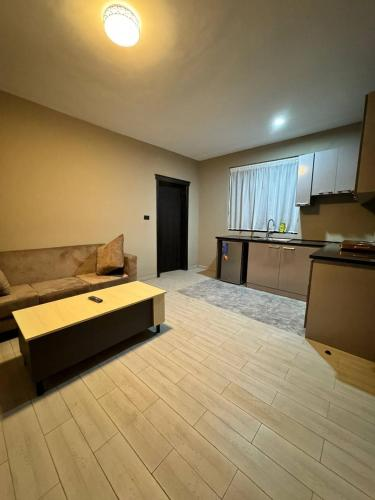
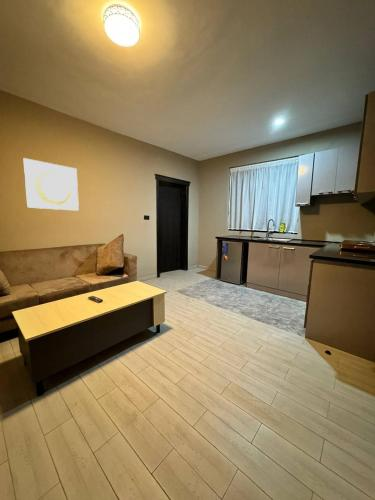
+ wall art (53, 186)
